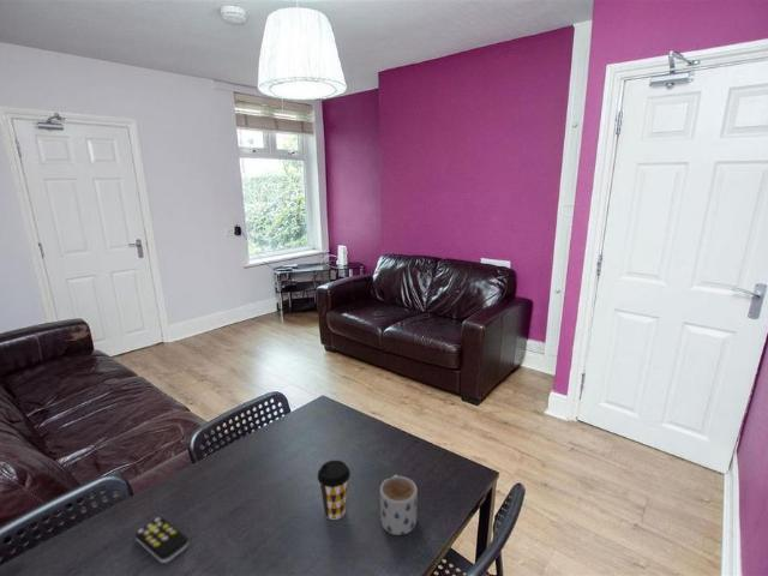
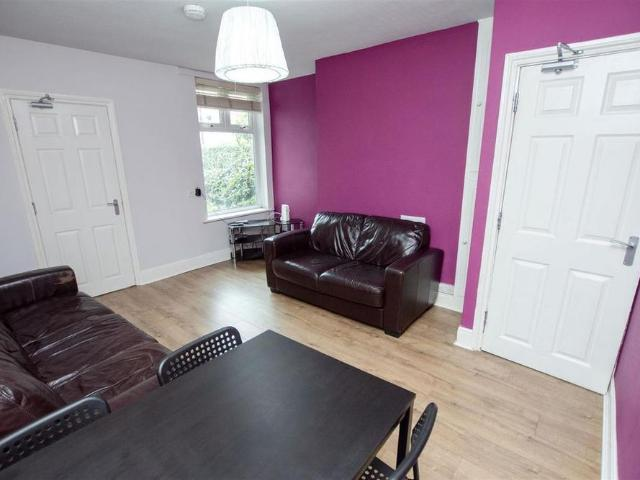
- mug (397, 499)
- coffee cup (334, 490)
- remote control (161, 538)
